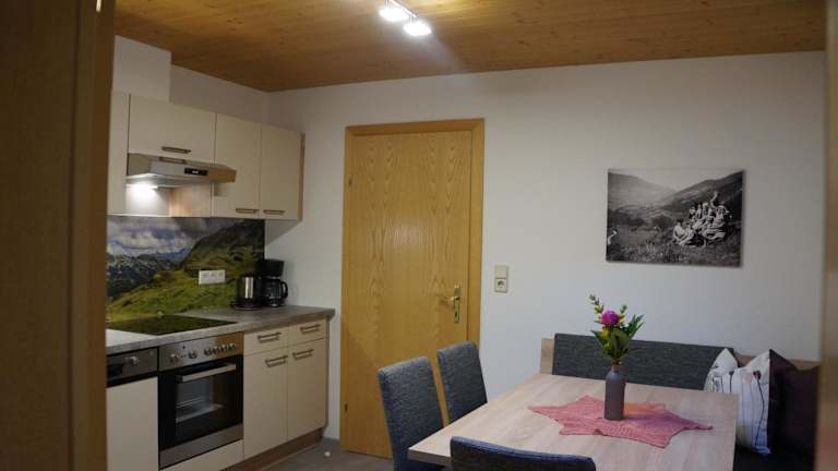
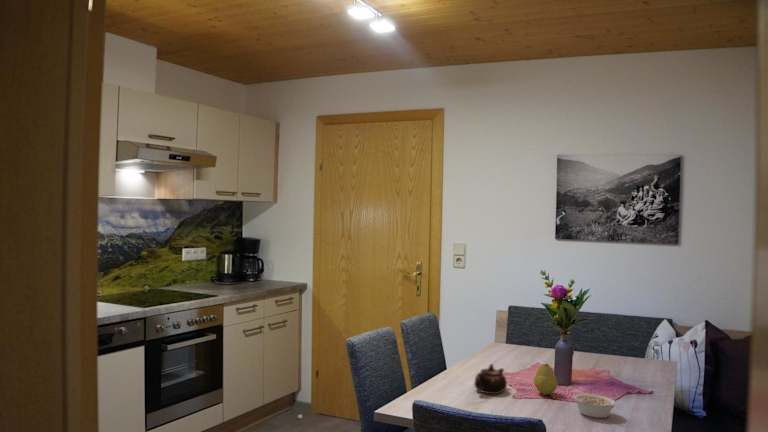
+ fruit (544, 377)
+ teapot (489, 377)
+ legume (595, 405)
